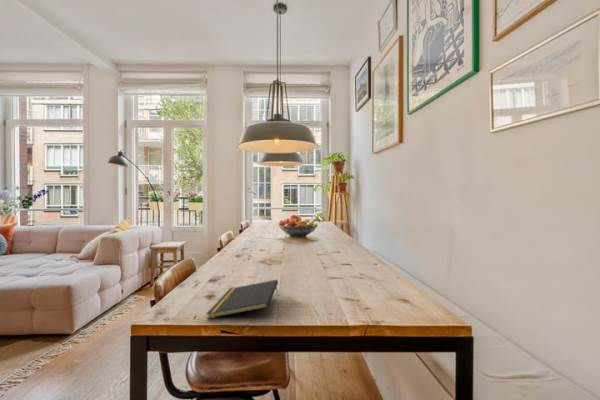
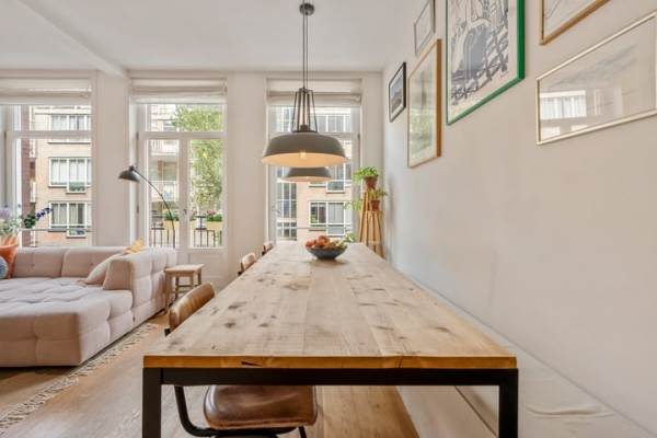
- notepad (246, 296)
